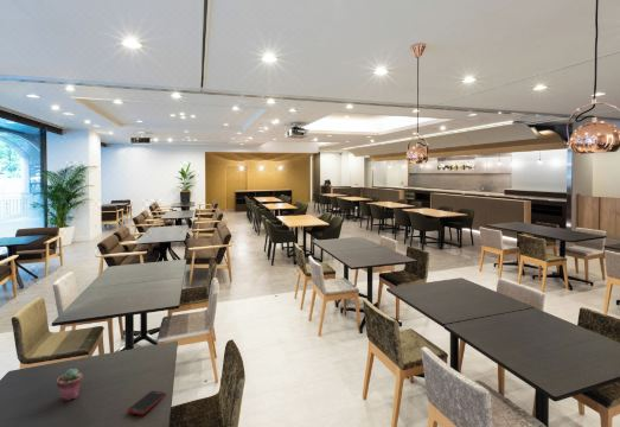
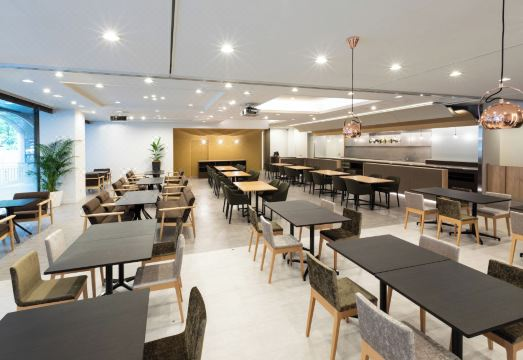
- cell phone (147, 402)
- potted succulent (70, 382)
